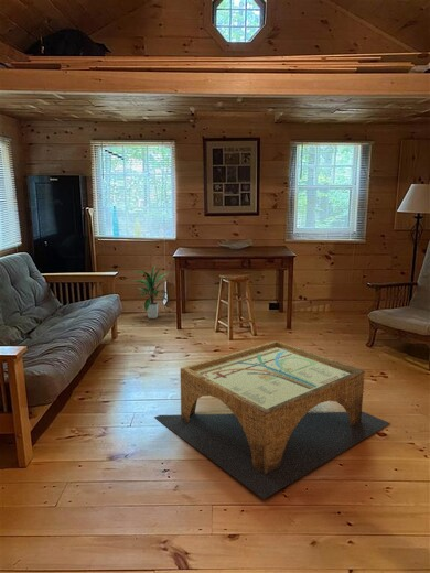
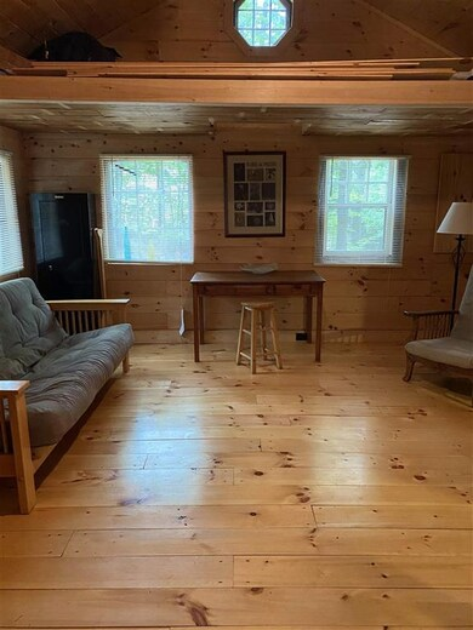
- coffee table (271, 394)
- indoor plant (150, 291)
